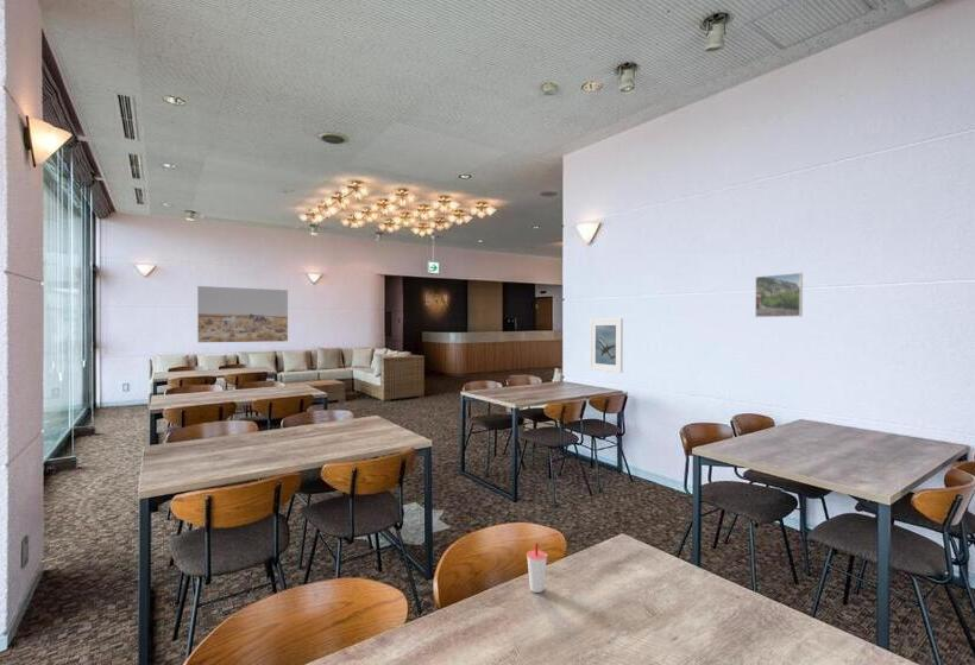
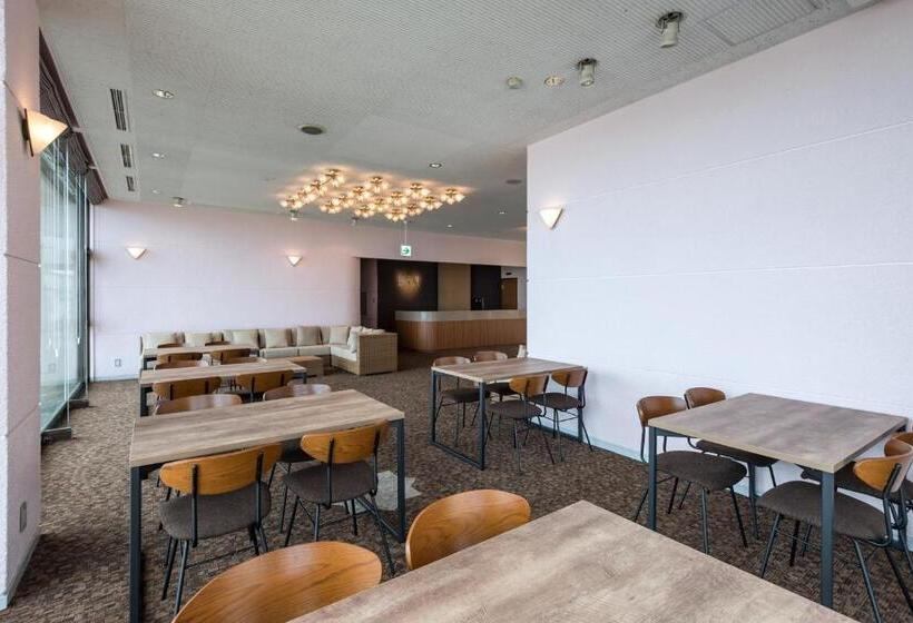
- wall art (244, 315)
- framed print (778, 296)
- cup (536, 565)
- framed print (605, 344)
